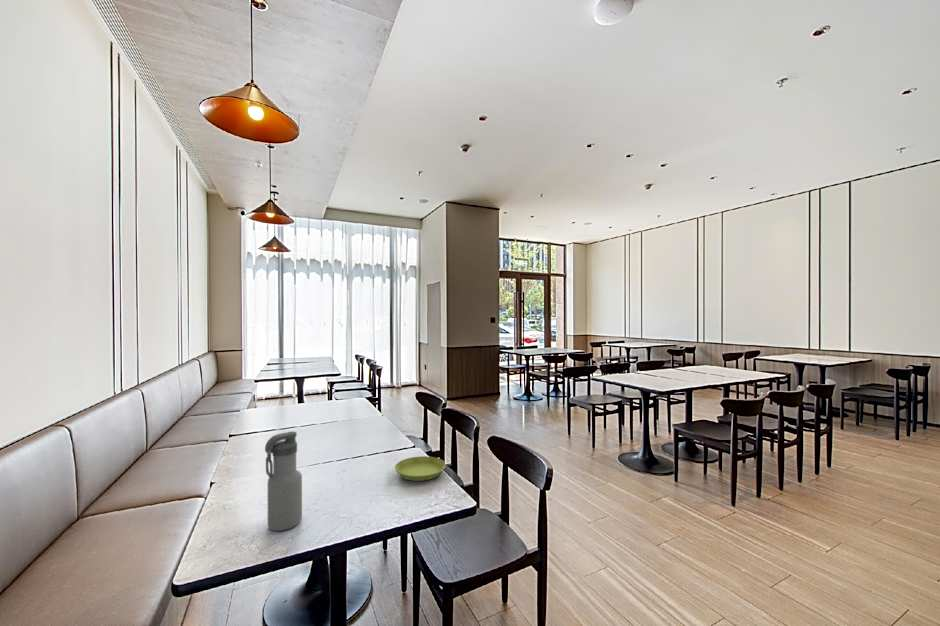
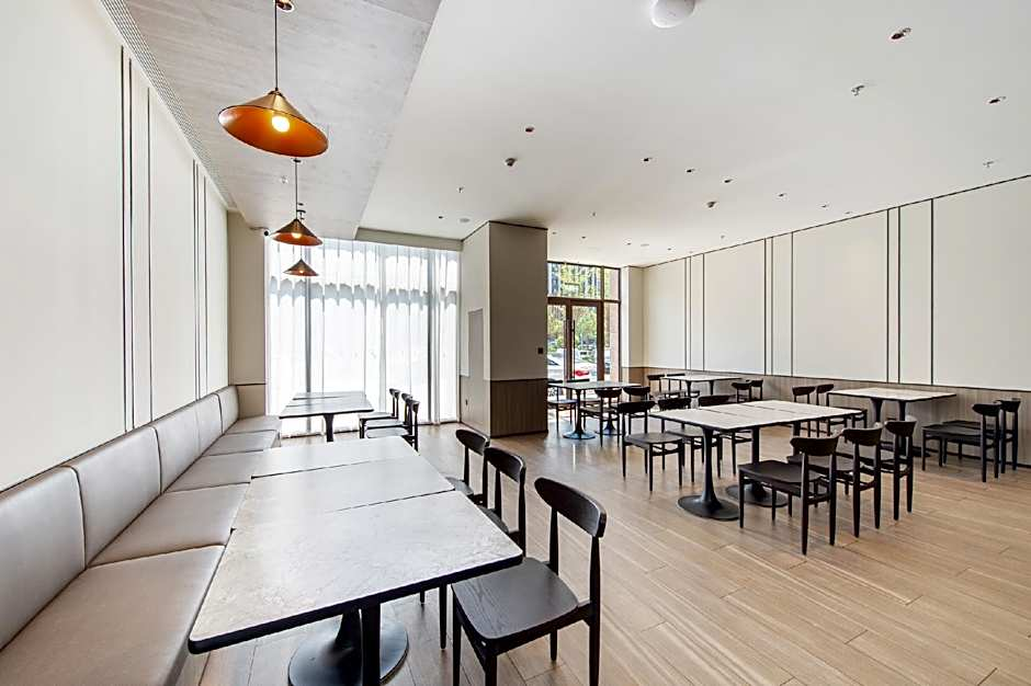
- saucer (420, 469)
- water bottle (284, 478)
